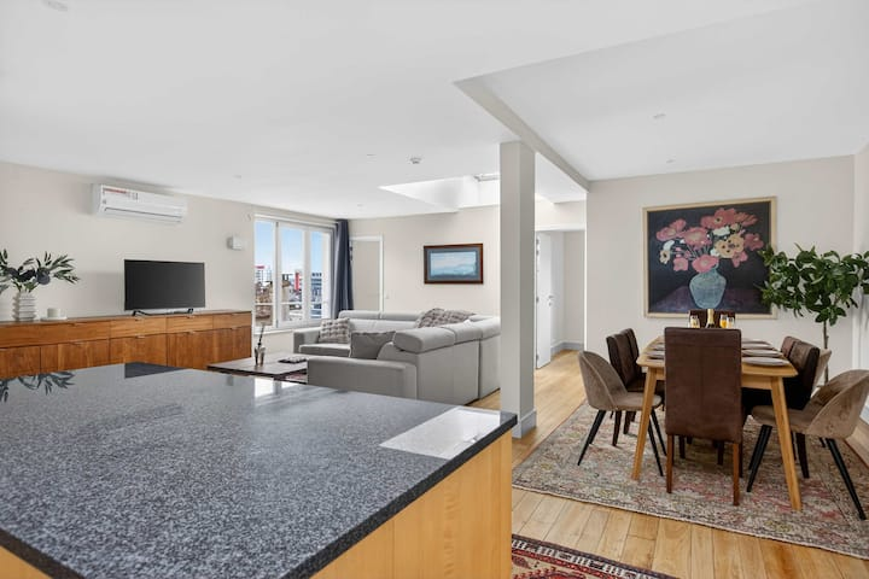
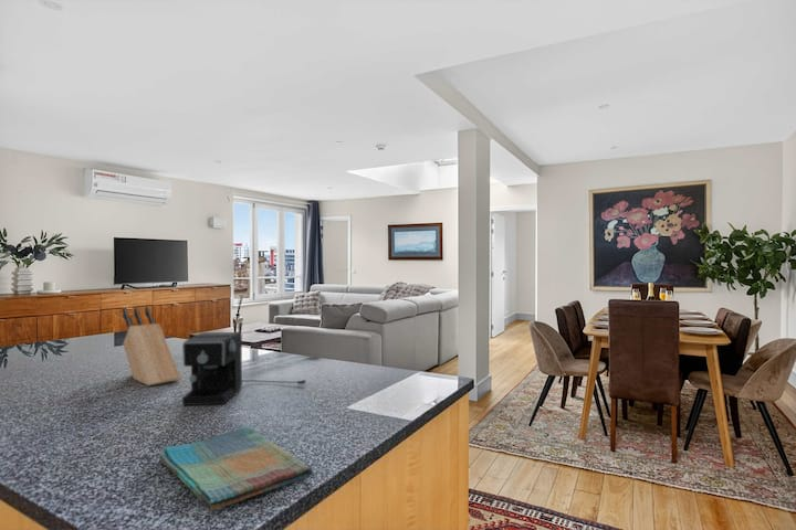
+ dish towel (233, 460)
+ coffee maker (241, 364)
+ knife block (148, 342)
